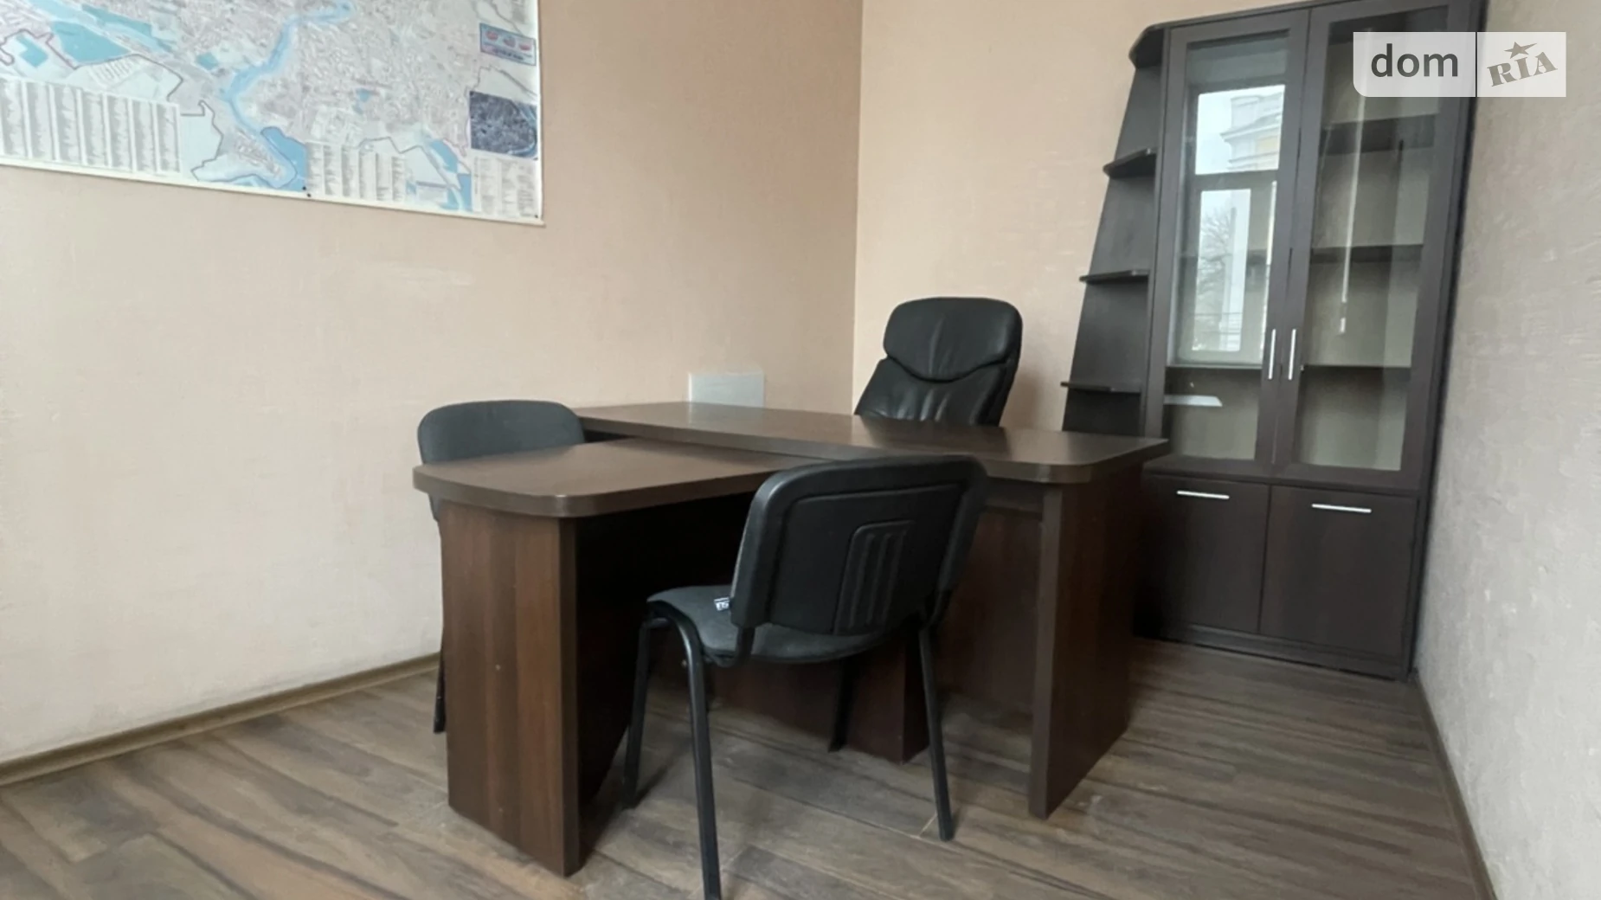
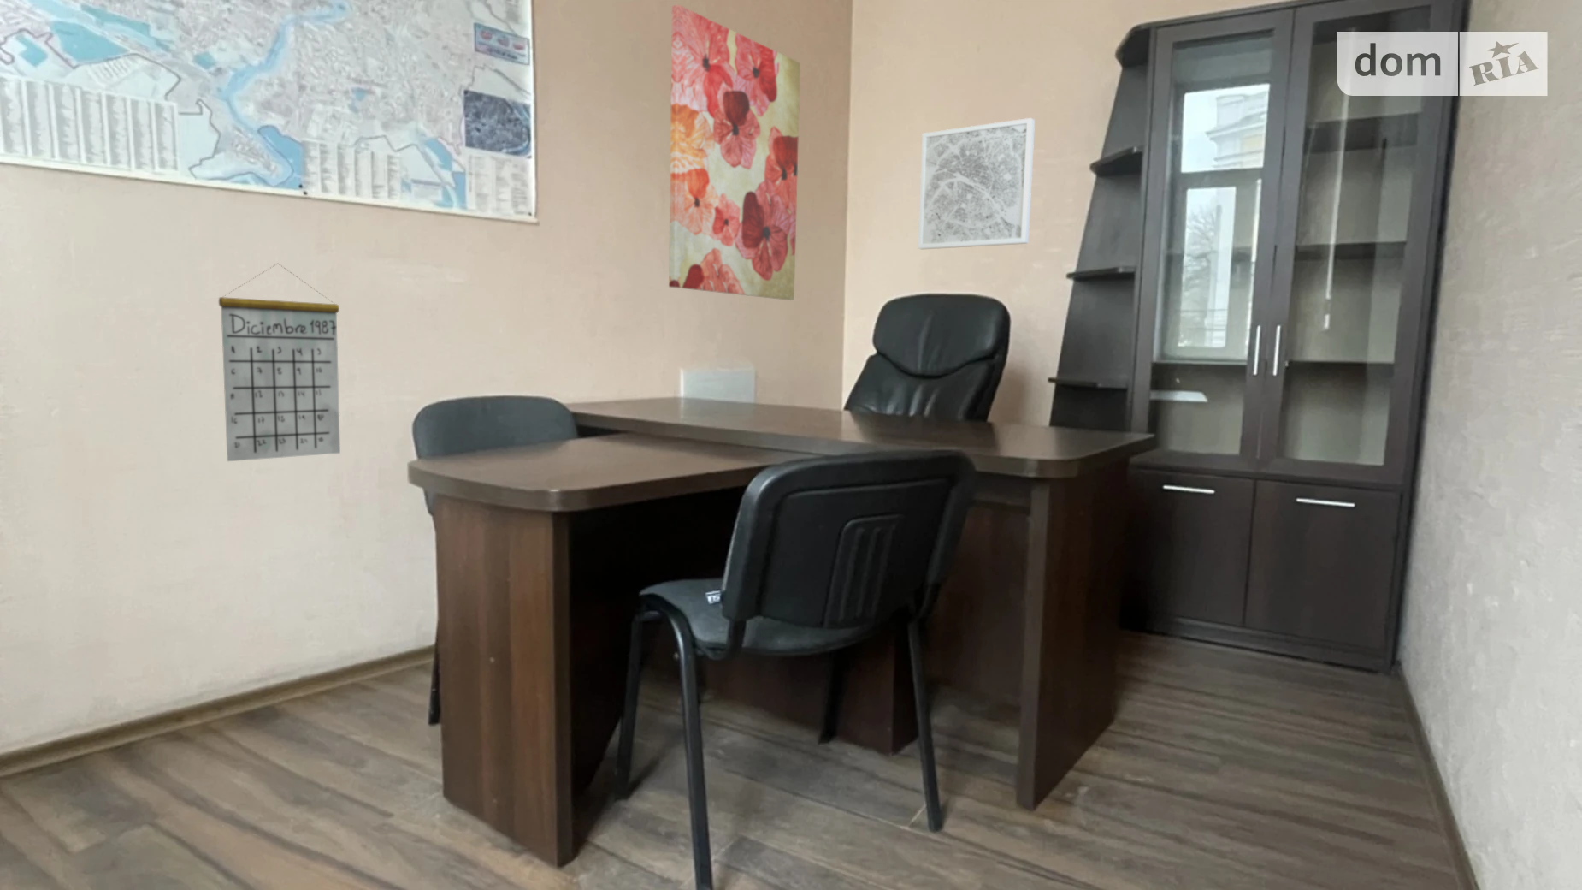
+ calendar (284, 361)
+ wall art (974, 187)
+ wall art (739, 167)
